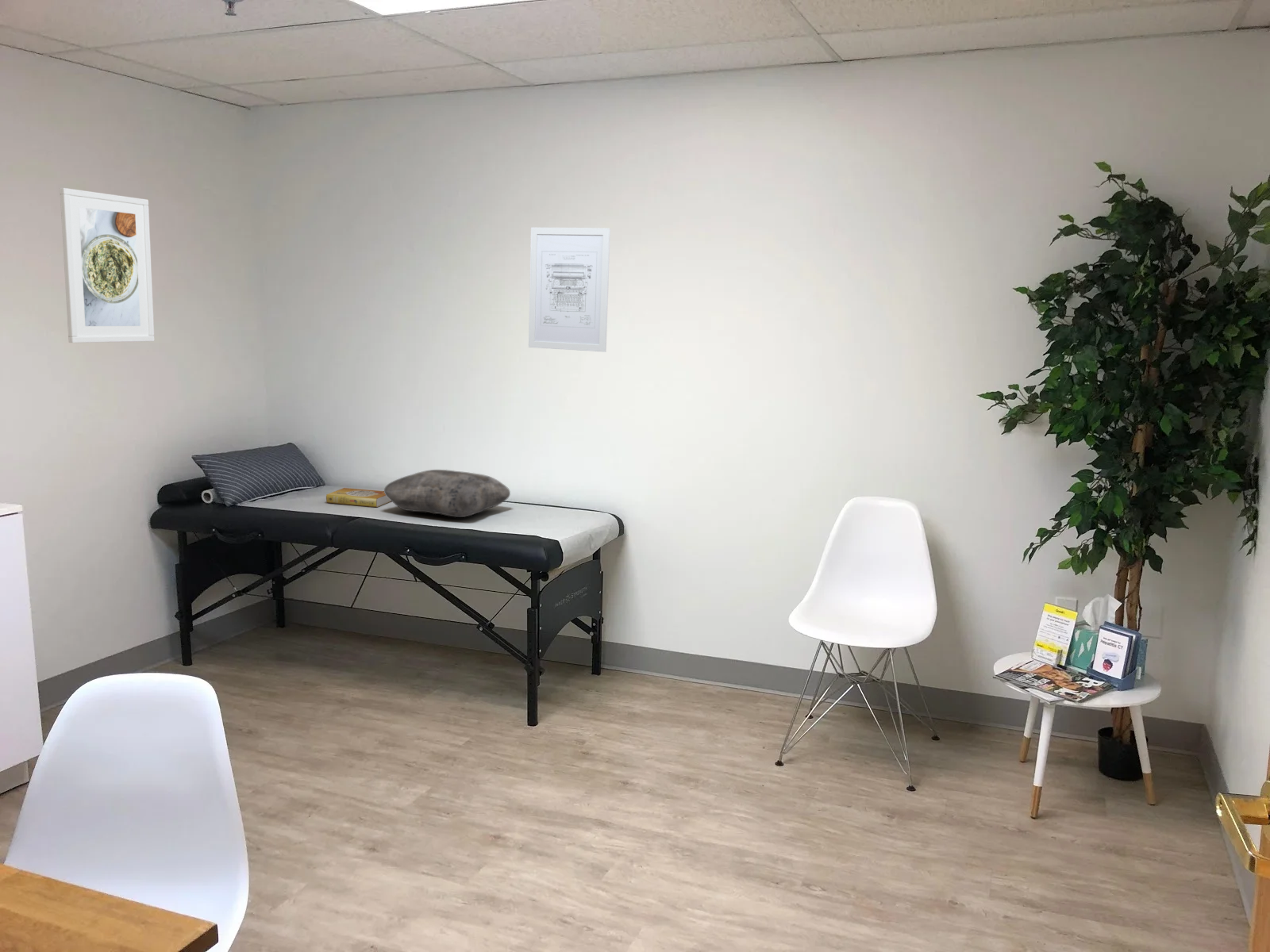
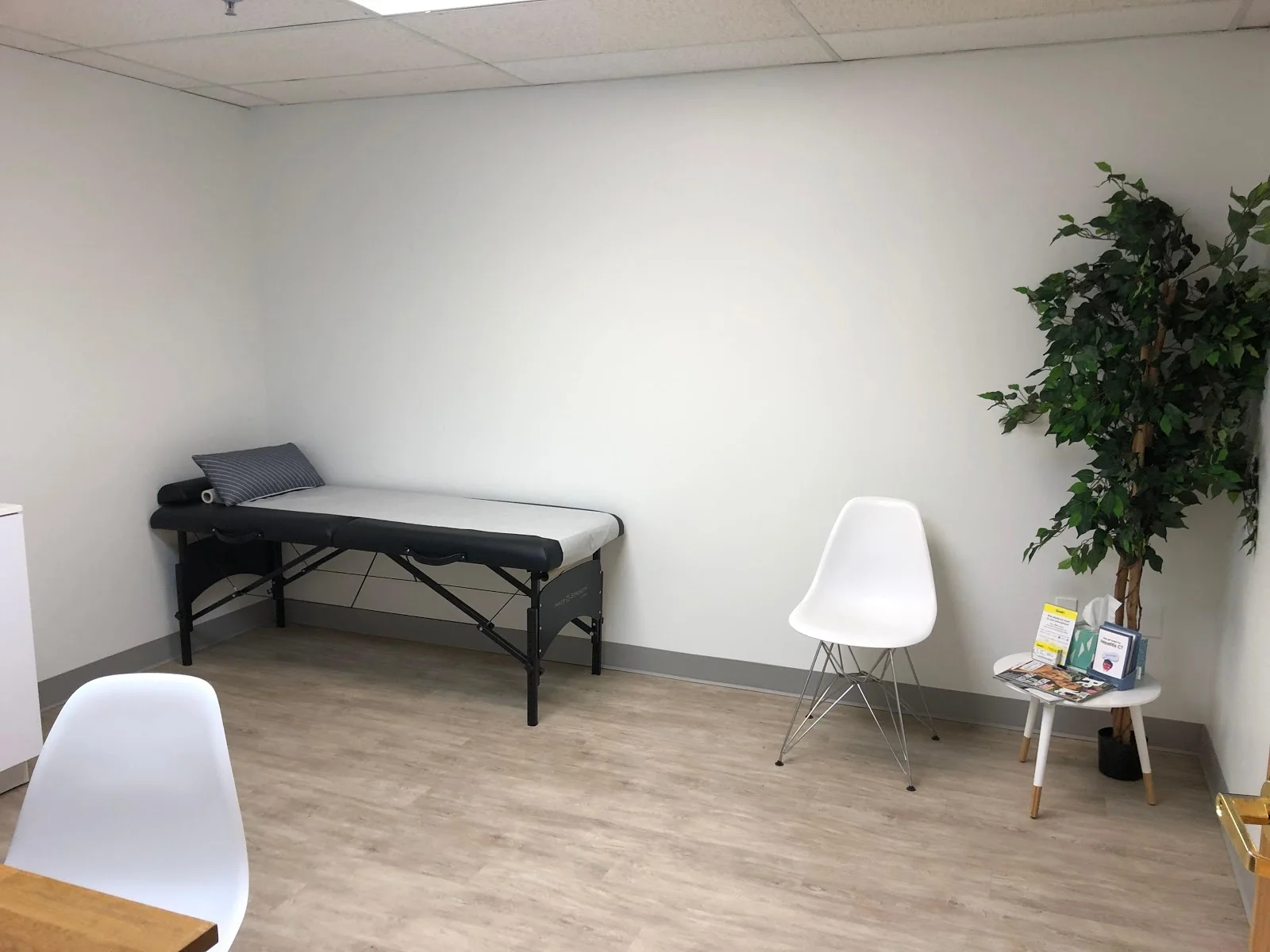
- cushion (447, 491)
- wall art (568, 289)
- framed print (110, 268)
- book (360, 497)
